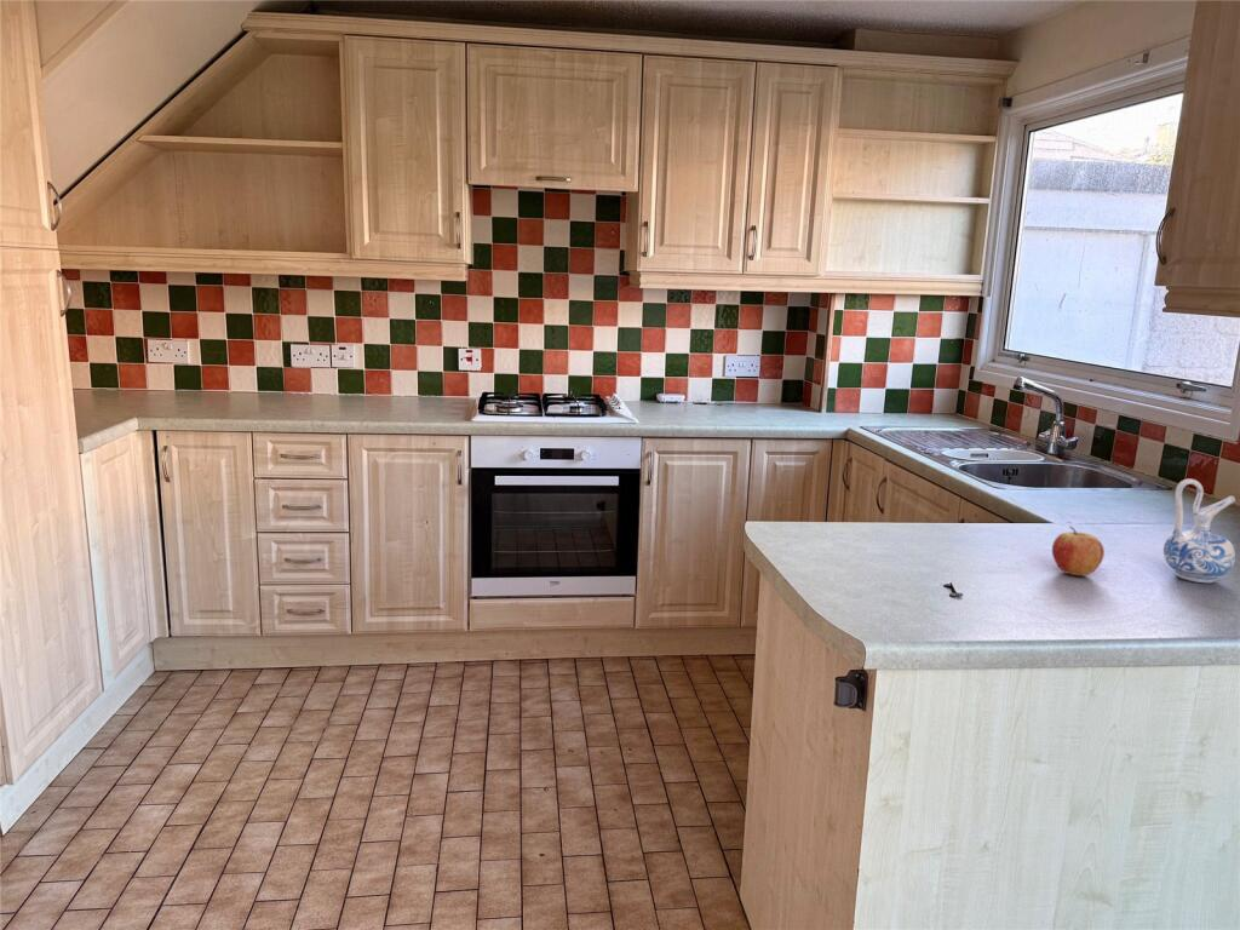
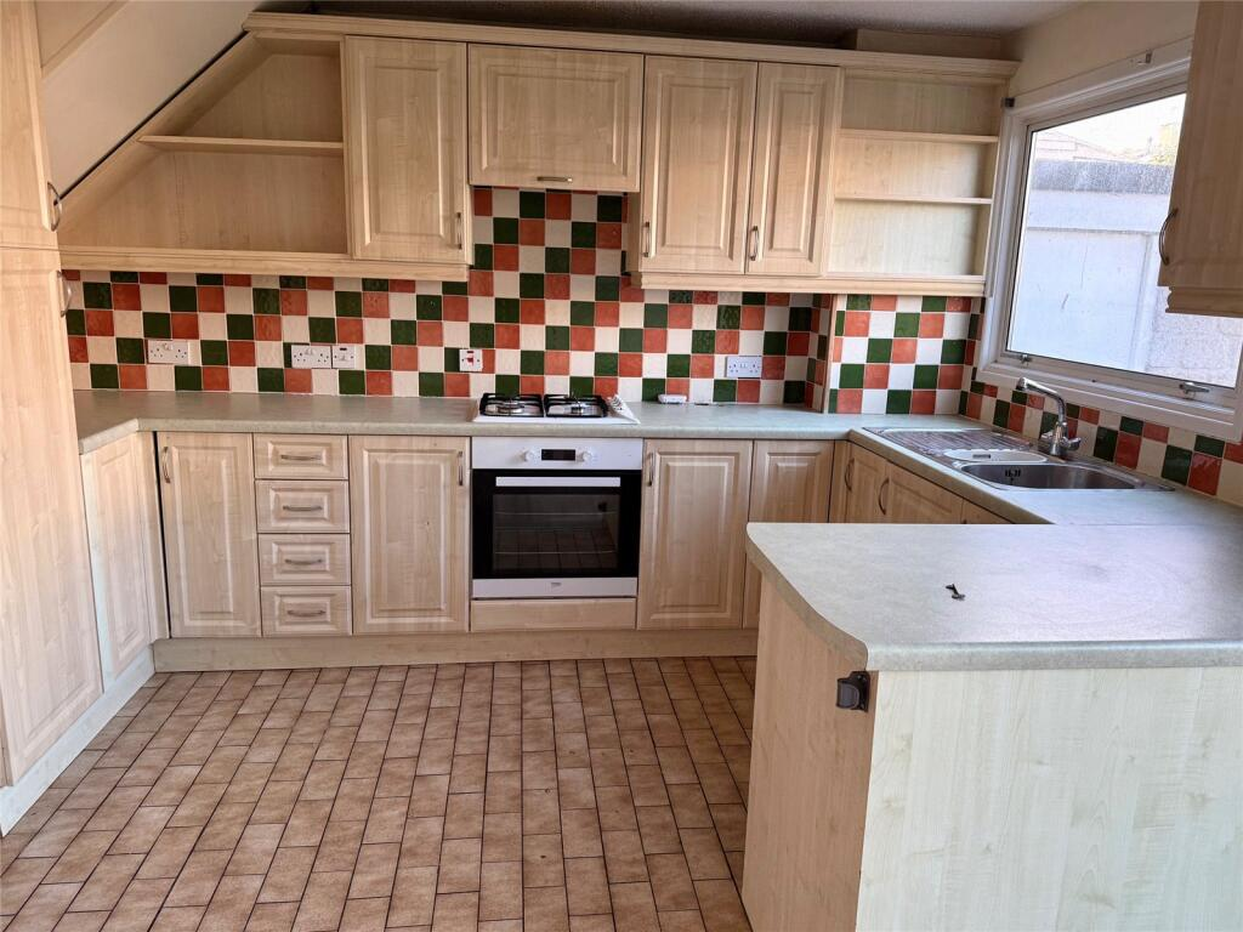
- ceramic pitcher (1202, 529)
- fruit (1078, 551)
